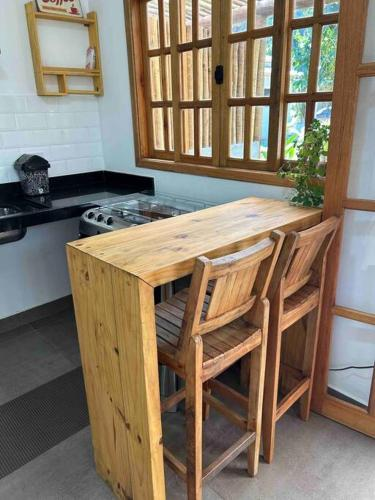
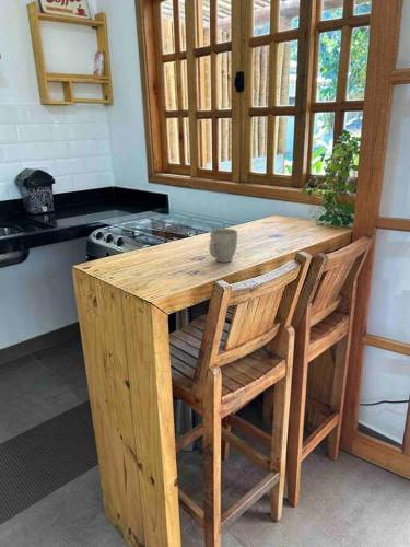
+ mug (221, 246)
